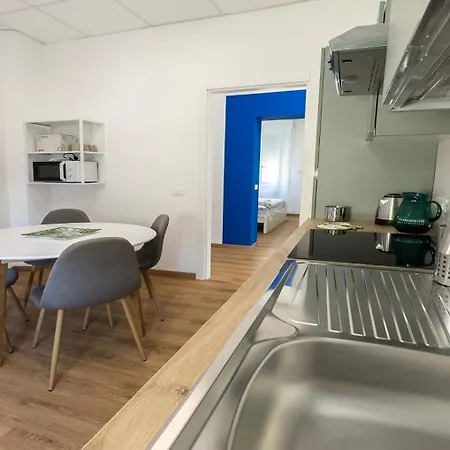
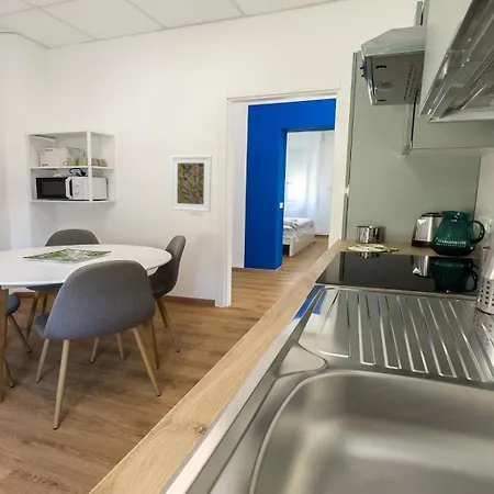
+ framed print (190, 183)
